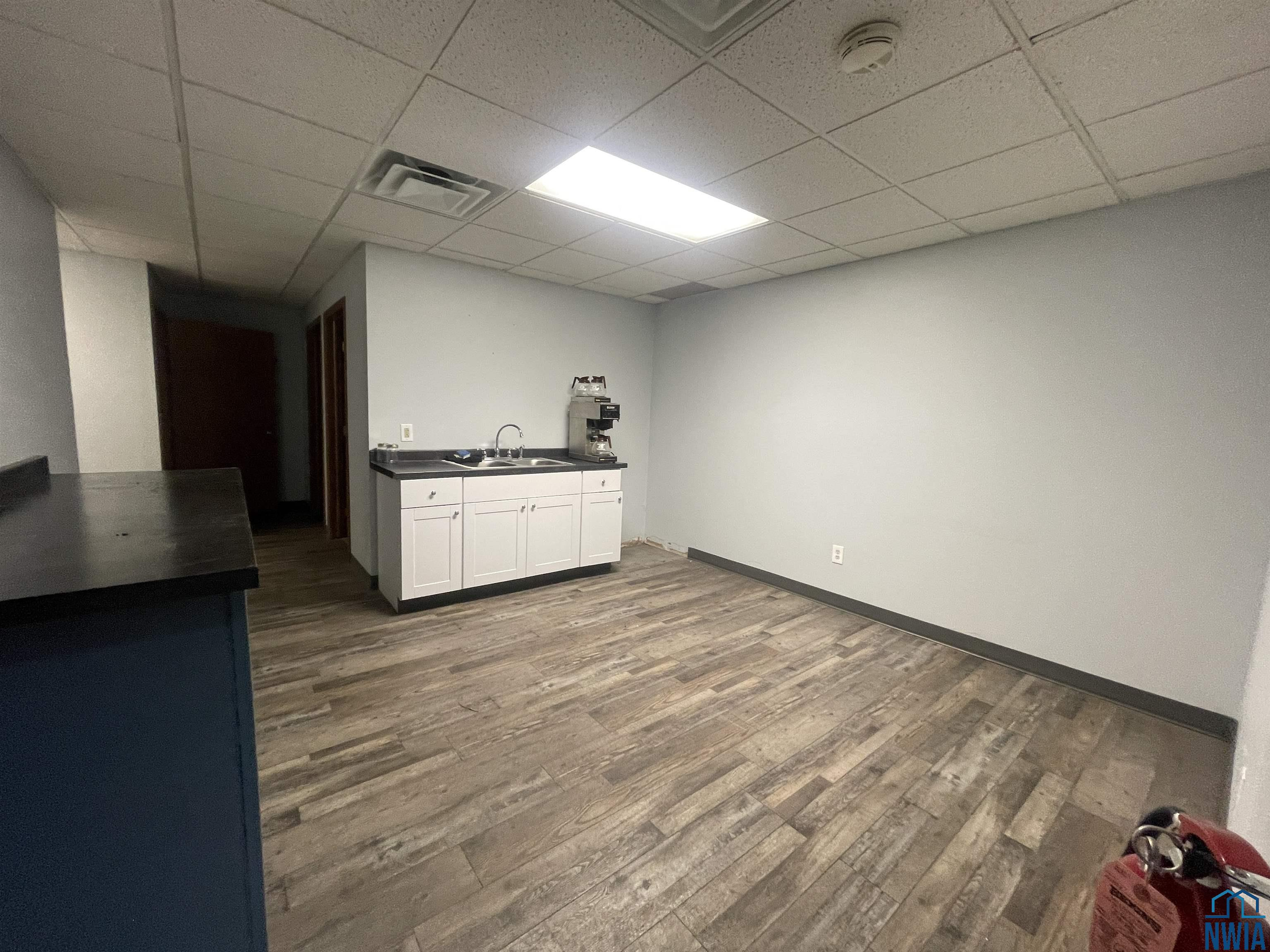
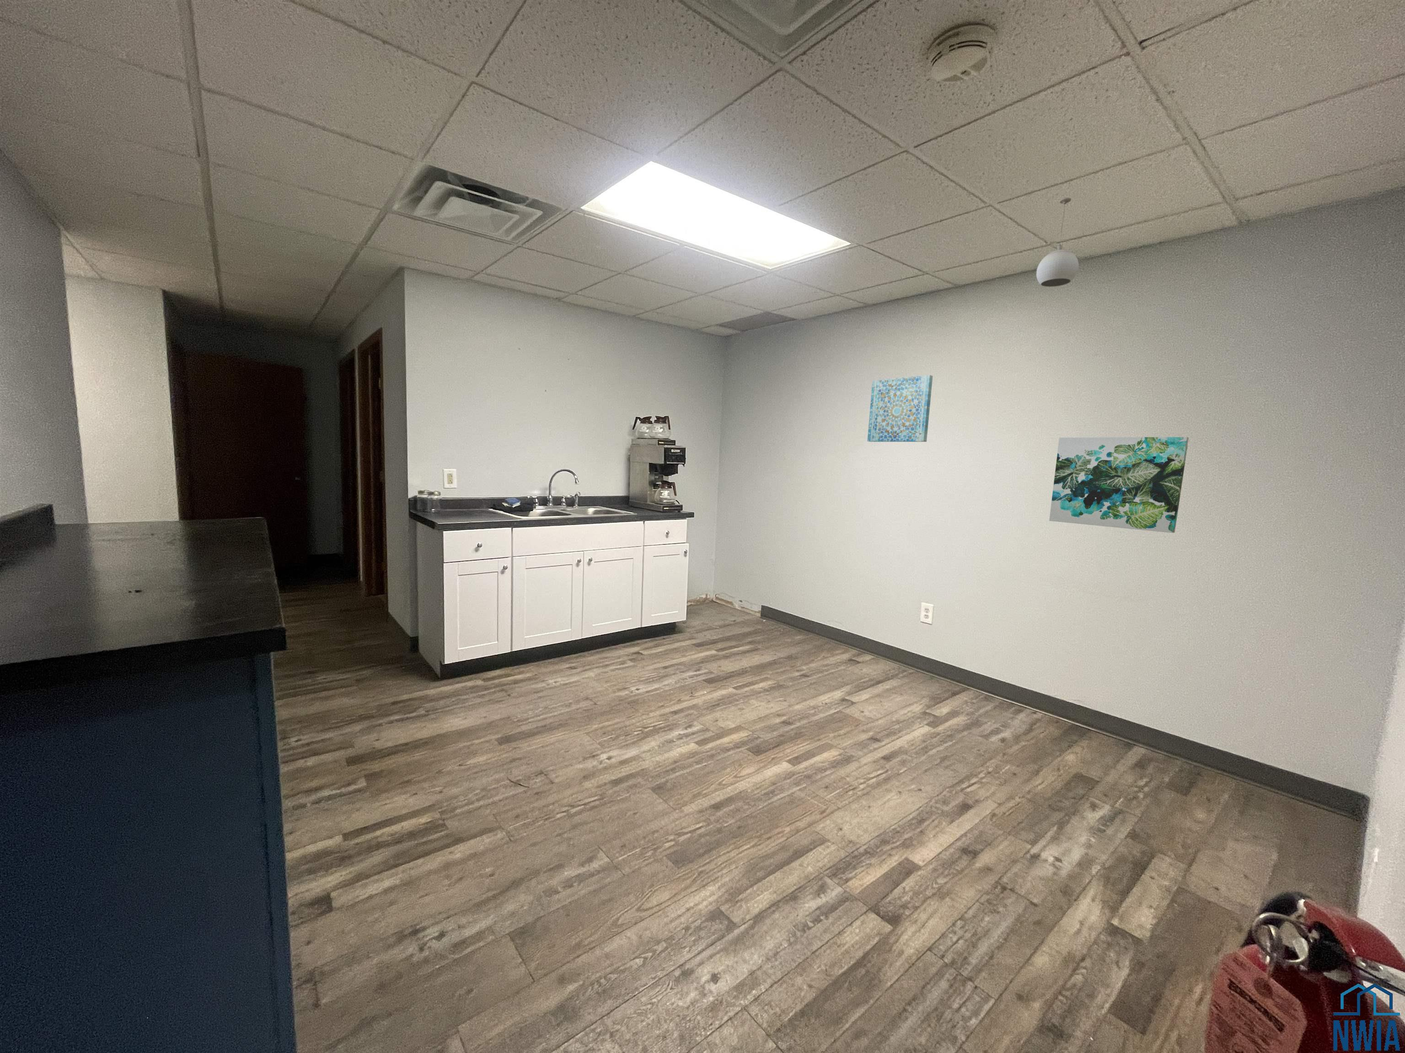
+ pendant light (1060, 241)
+ wall art (898, 410)
+ wall art (1114, 482)
